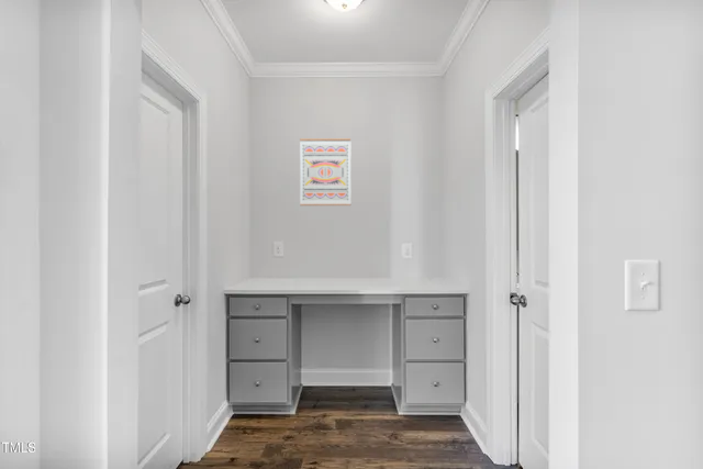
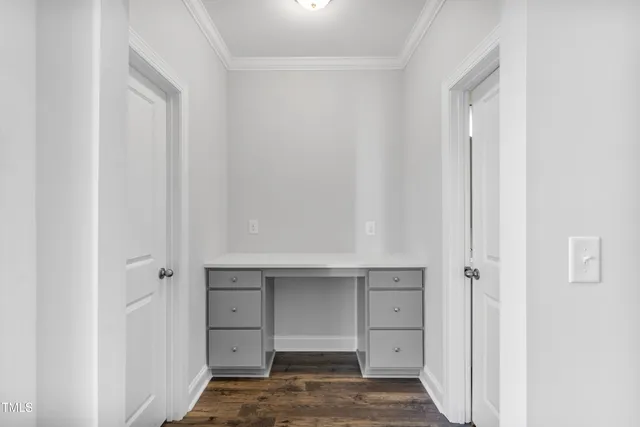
- wall art (325, 171)
